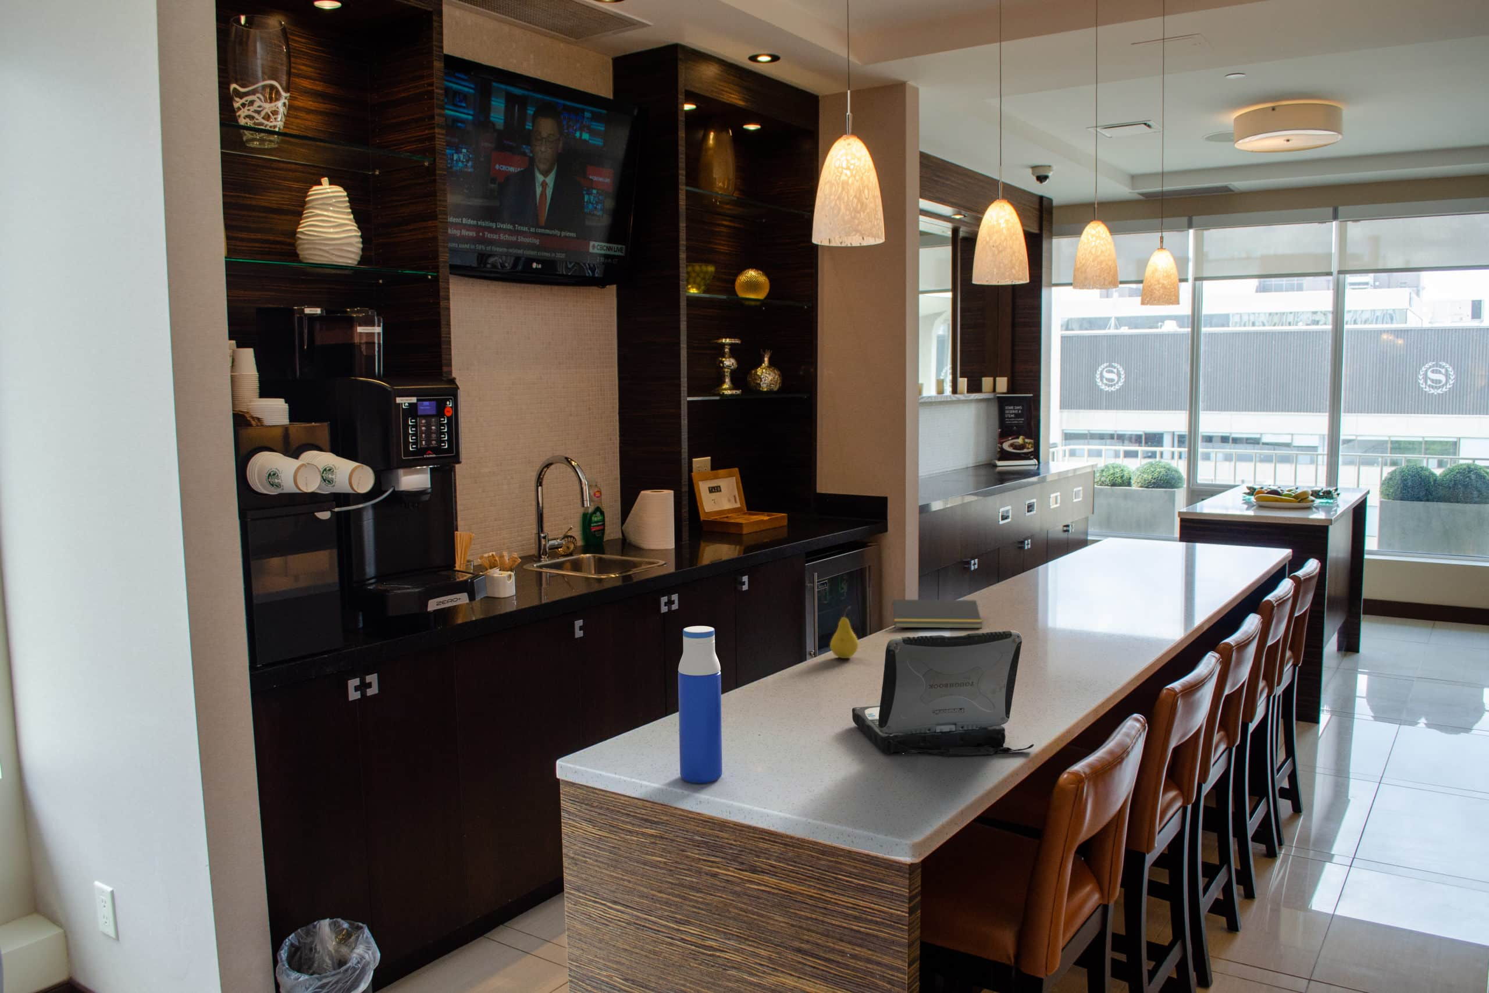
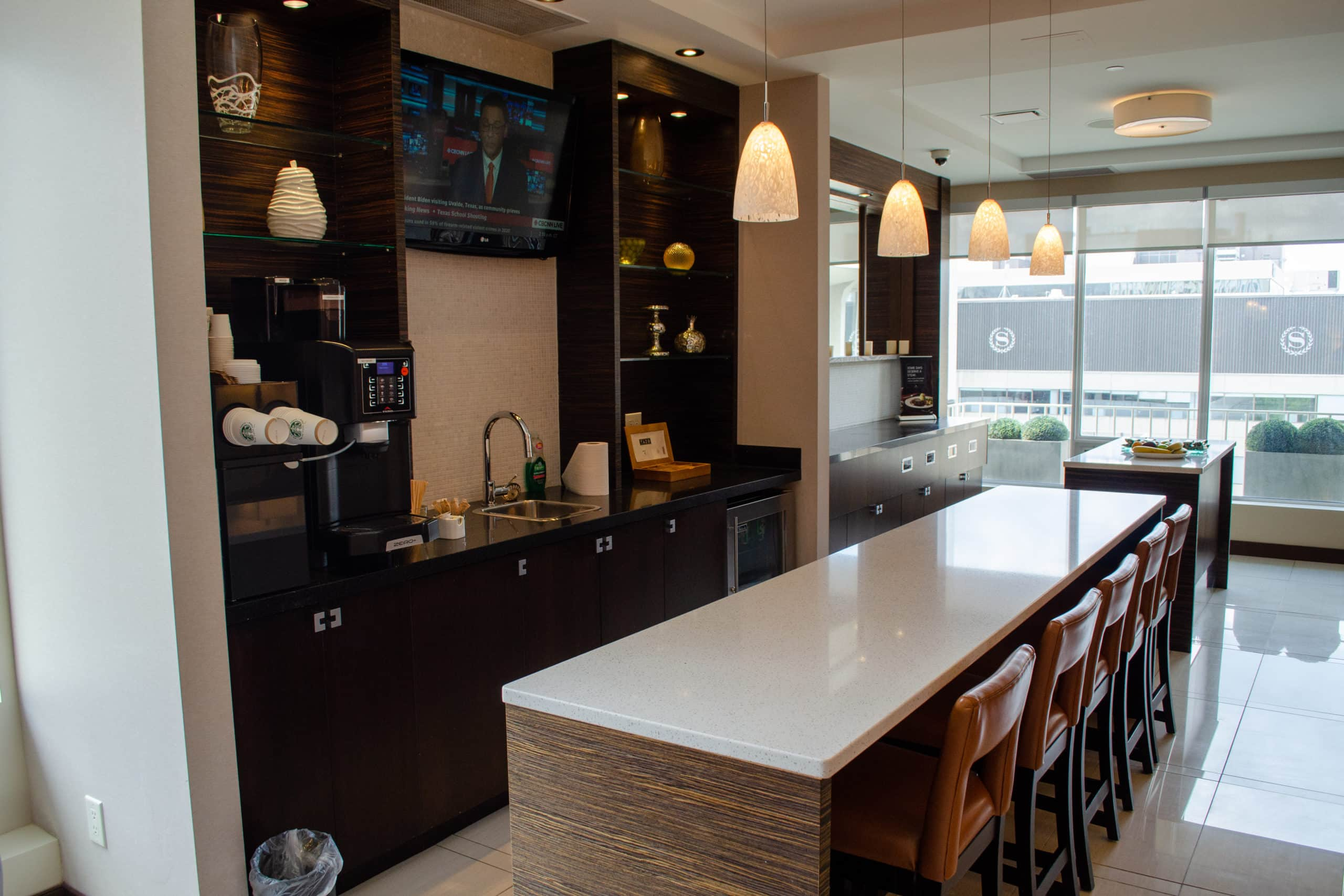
- fruit (844, 633)
- water bottle (700, 703)
- laptop (935, 680)
- notepad (936, 613)
